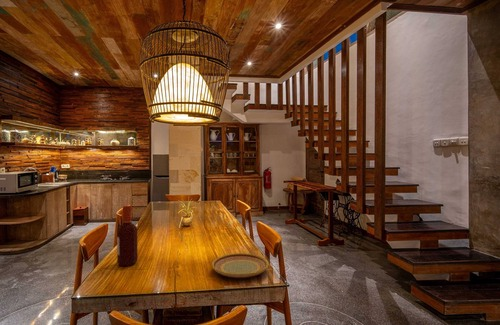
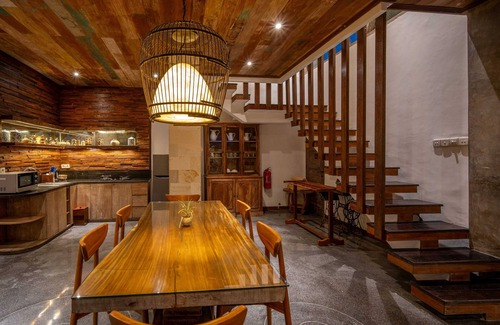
- plate (240, 266)
- bottle (127, 234)
